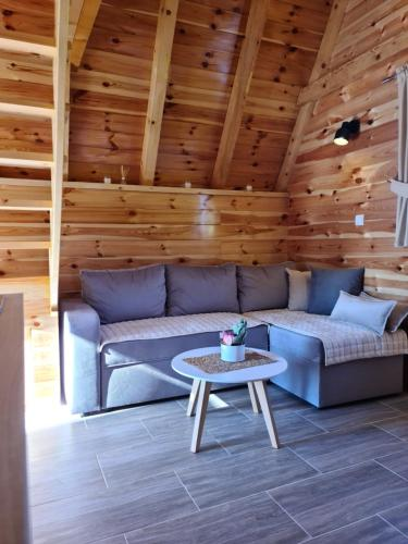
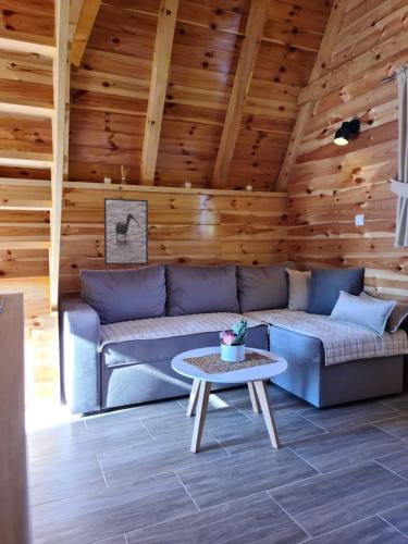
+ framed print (126, 232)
